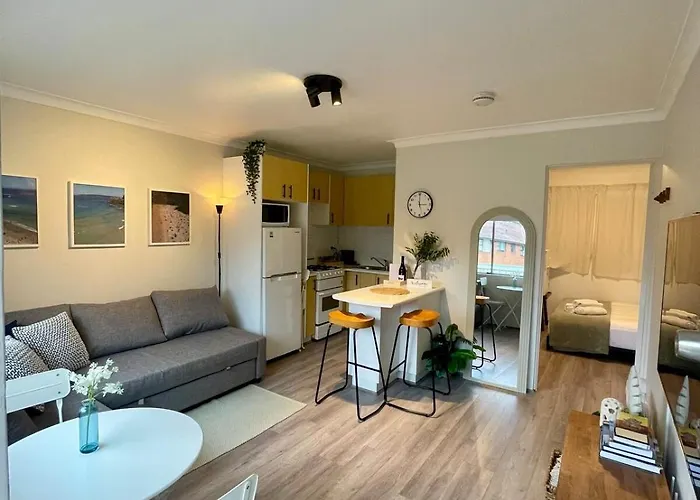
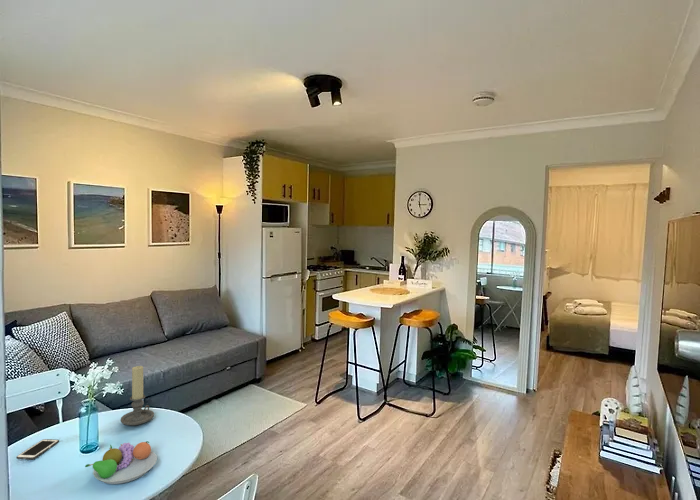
+ fruit bowl (123, 459)
+ cell phone (38, 449)
+ candle holder (139, 392)
